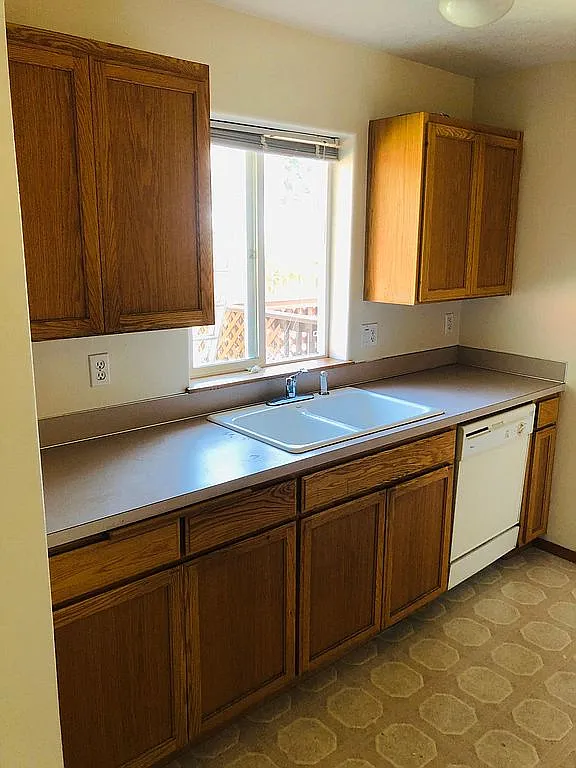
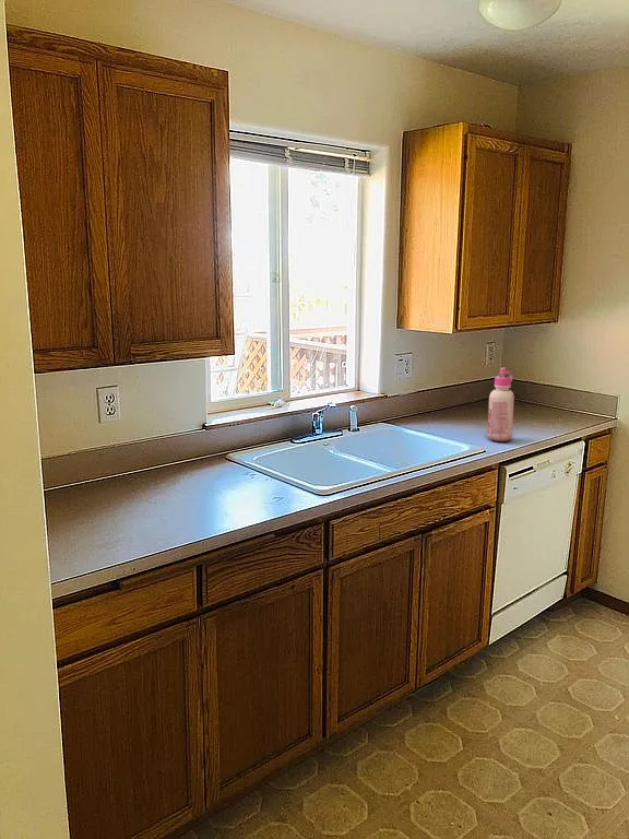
+ glue bottle (501, 403)
